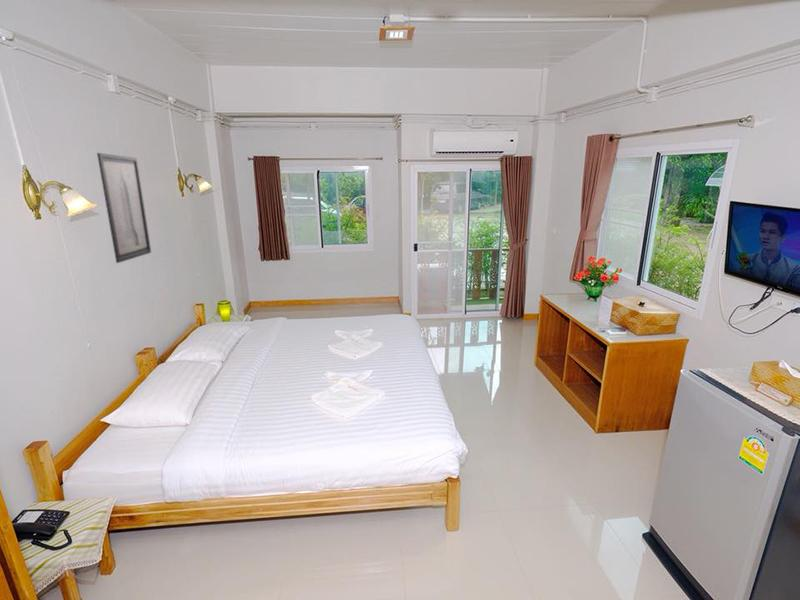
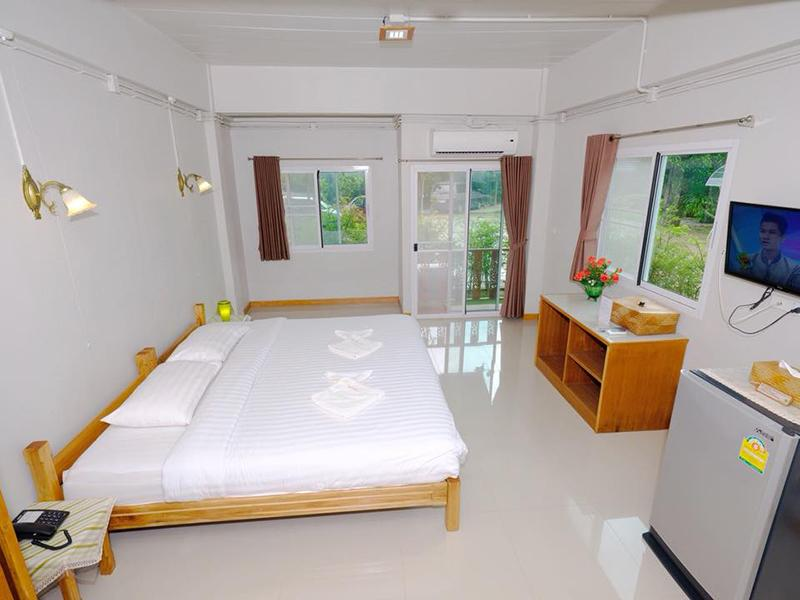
- wall art (127, 208)
